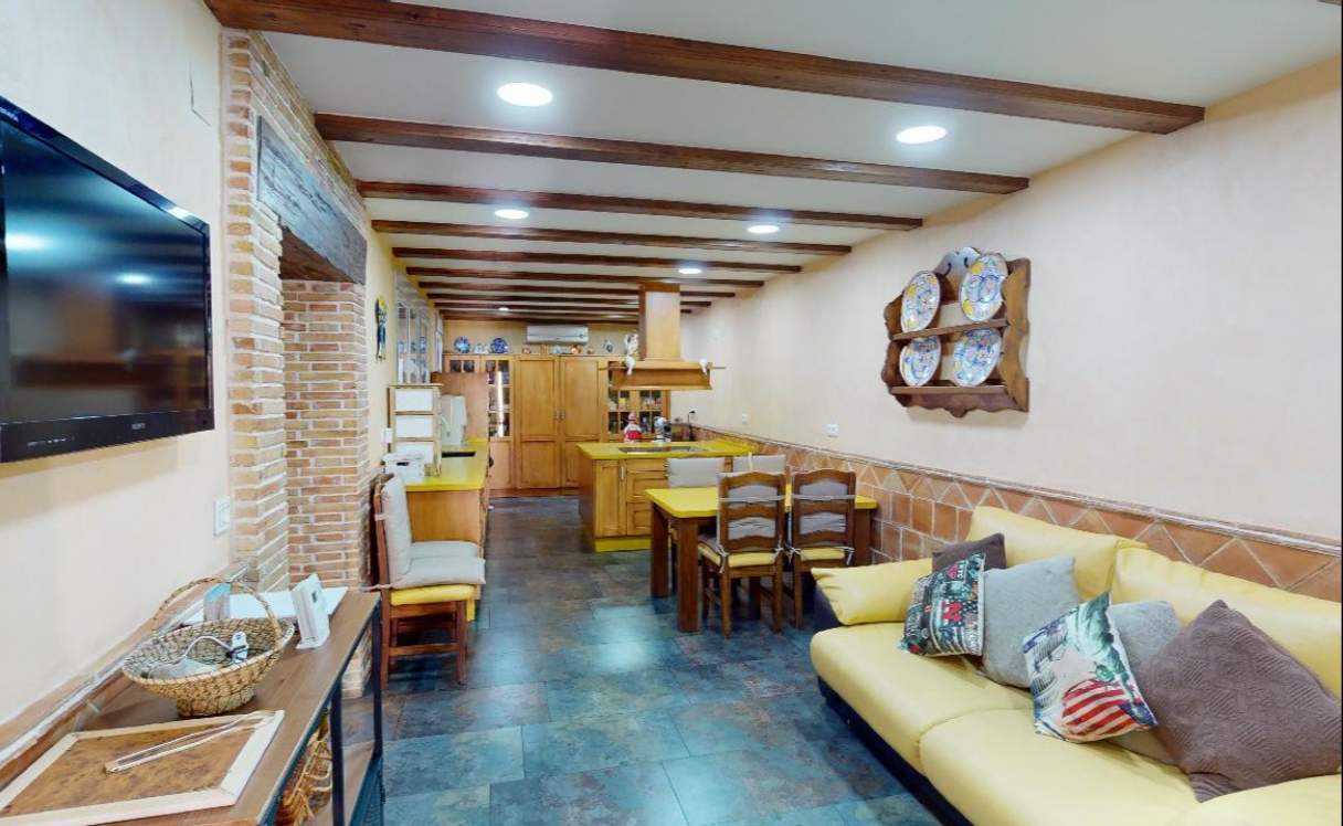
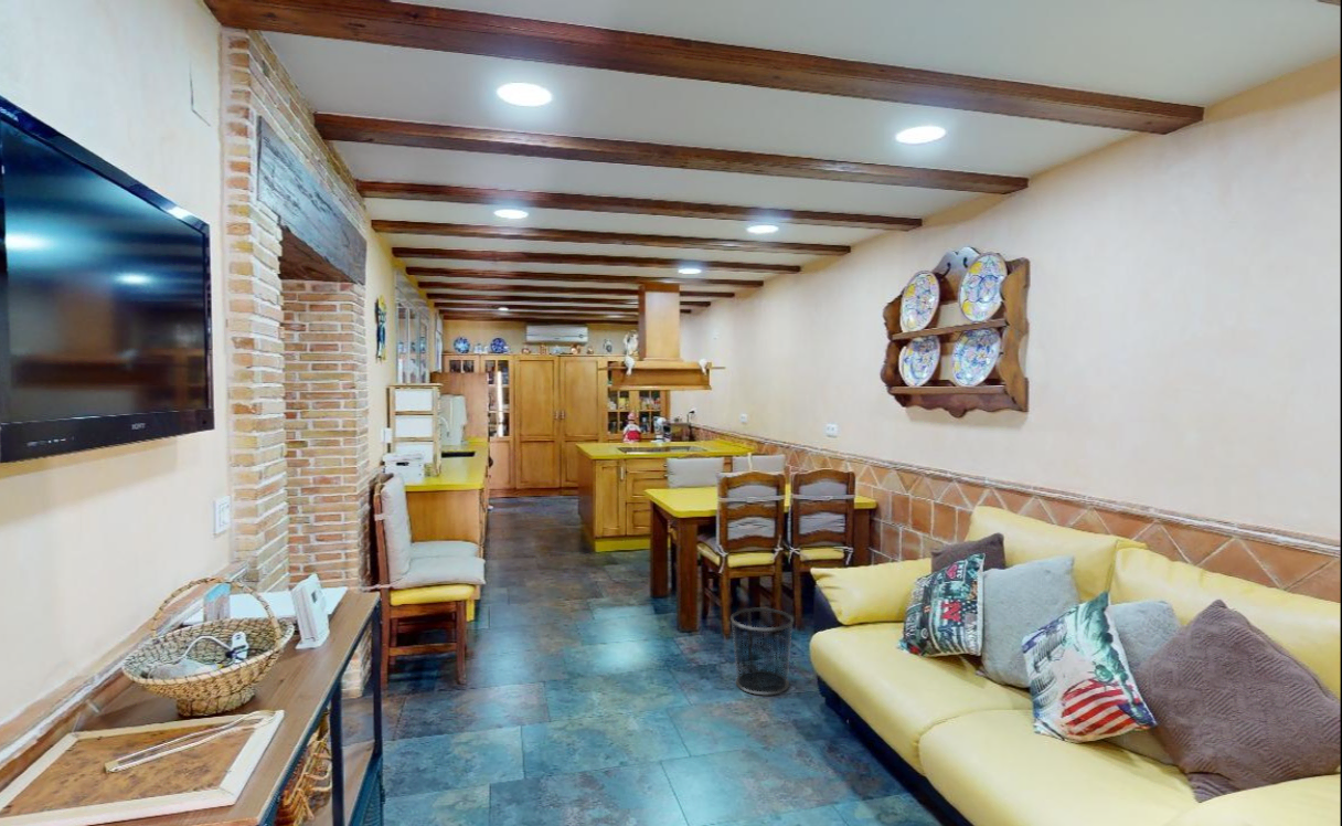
+ trash can (761, 650)
